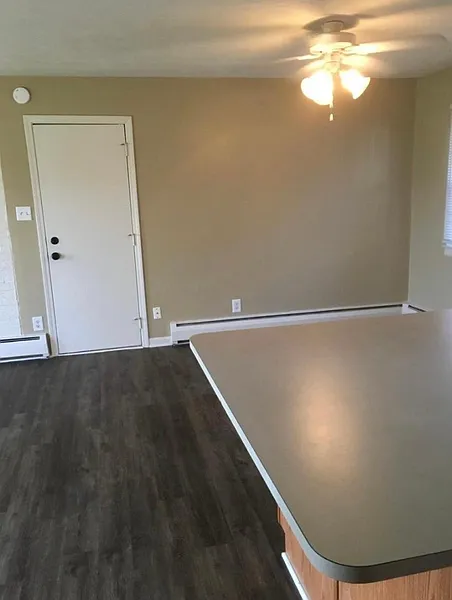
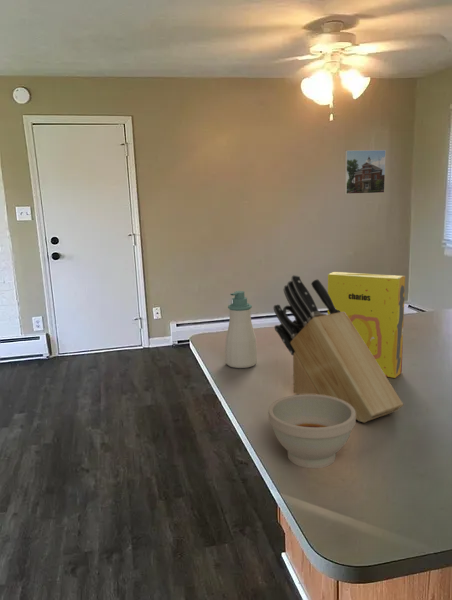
+ bowl (311, 433)
+ knife block (332, 340)
+ soap bottle (240, 328)
+ cereal box (364, 322)
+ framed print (365, 172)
